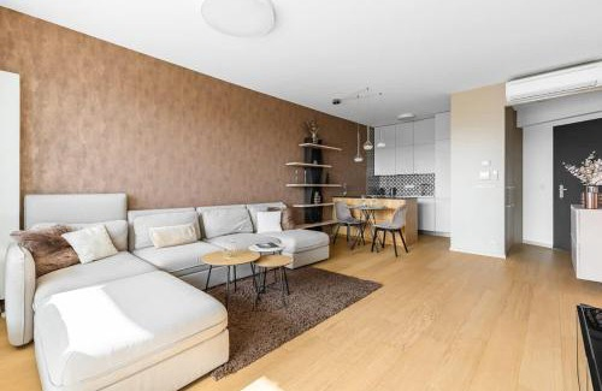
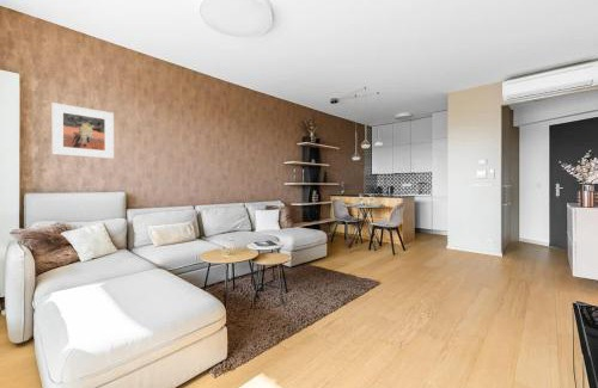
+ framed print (84, 131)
